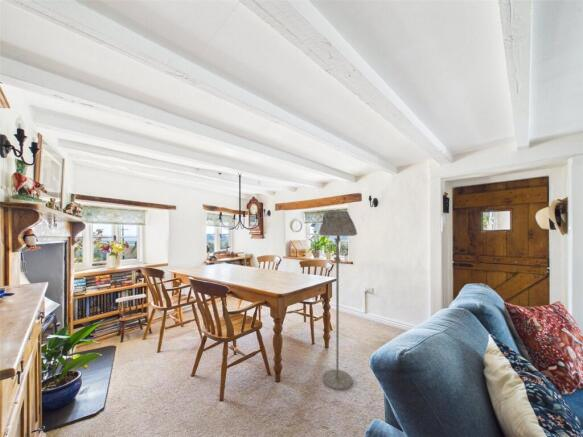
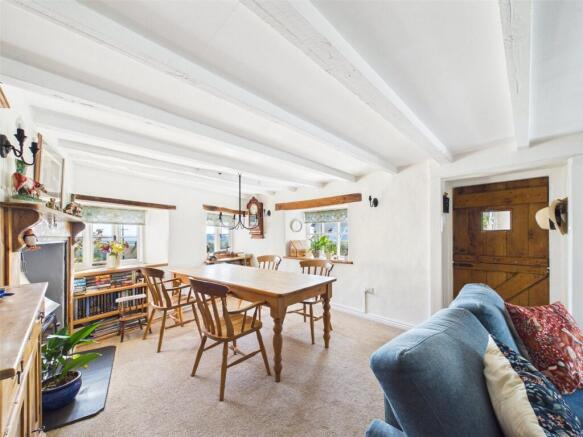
- floor lamp (337, 295)
